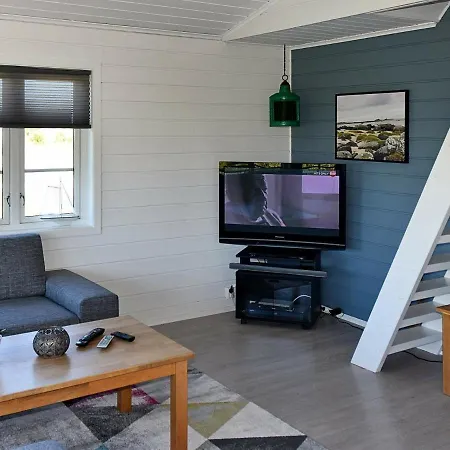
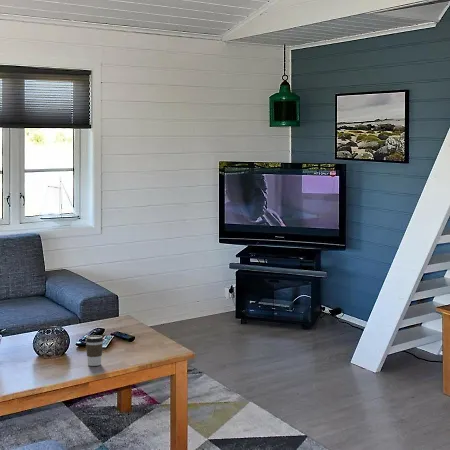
+ coffee cup (94, 350)
